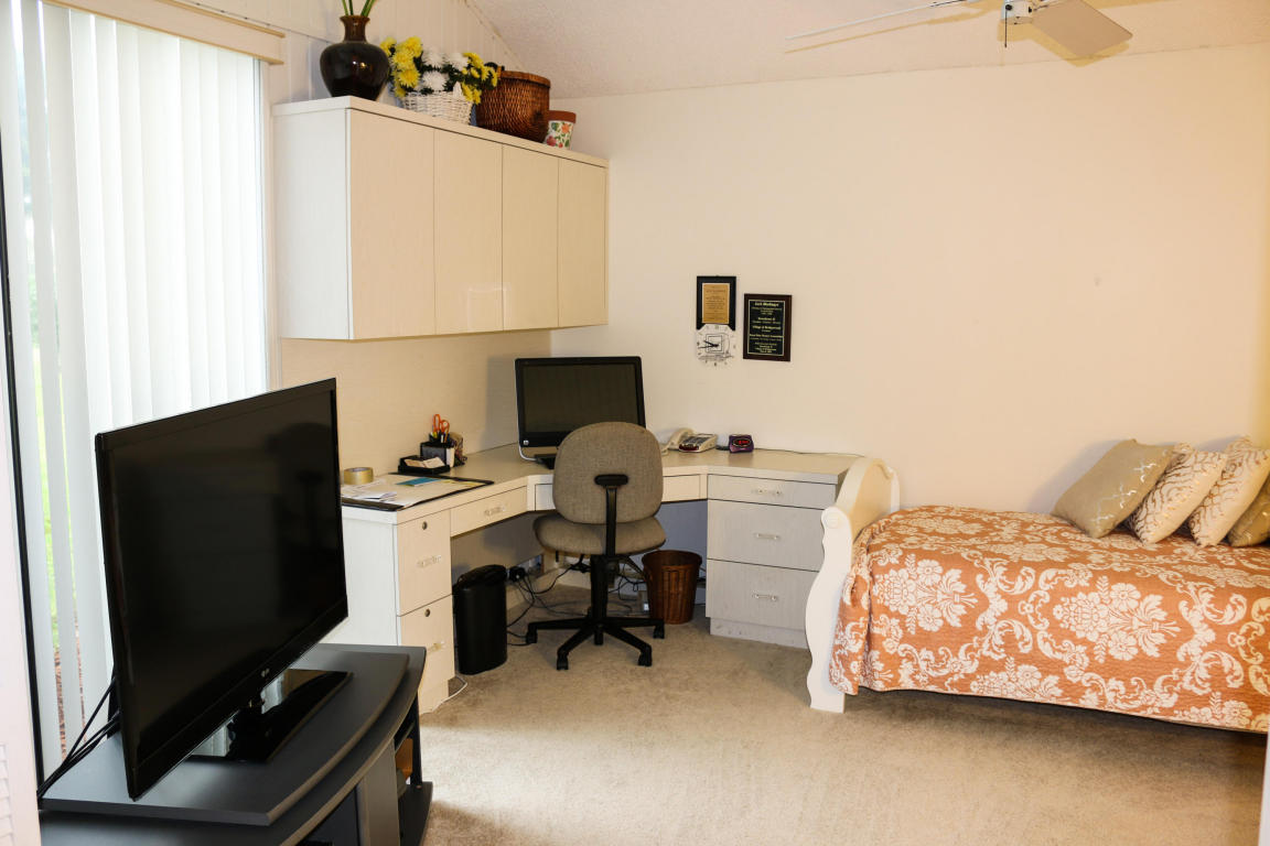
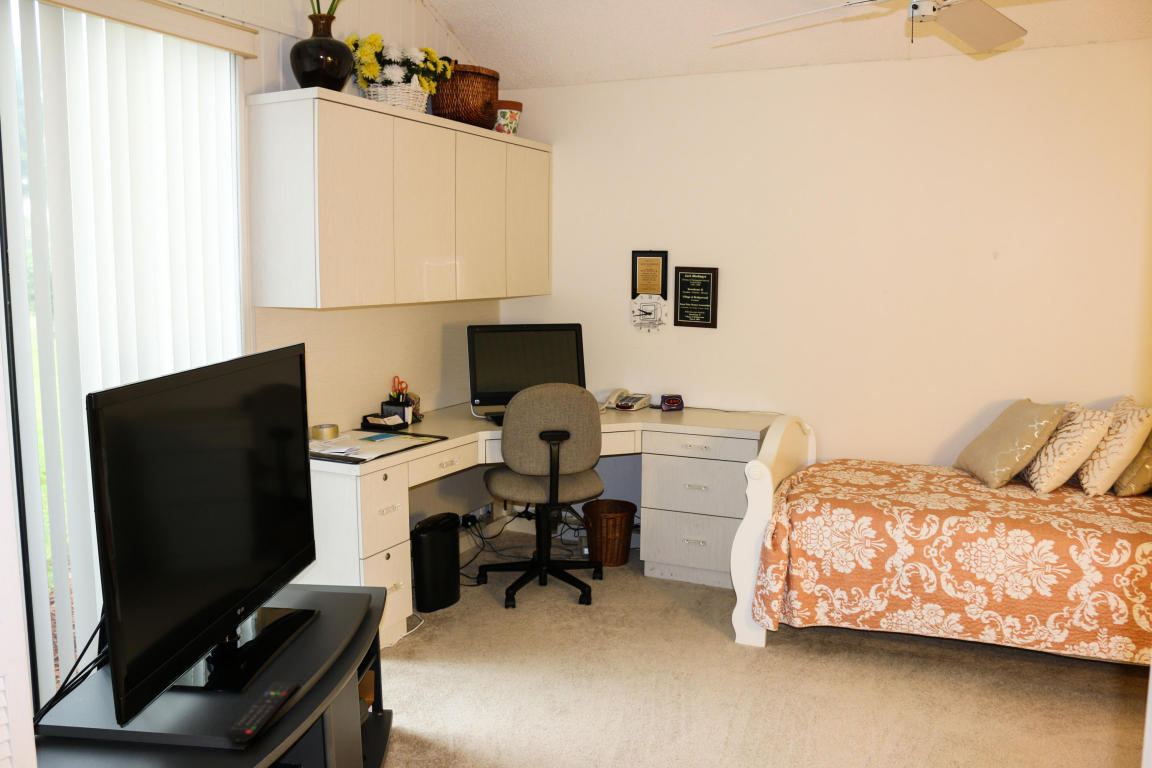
+ remote control (263, 709)
